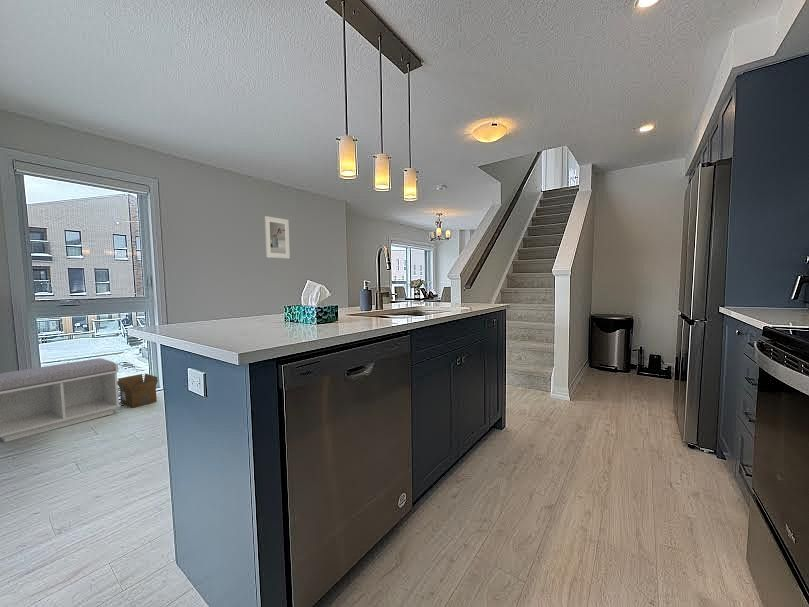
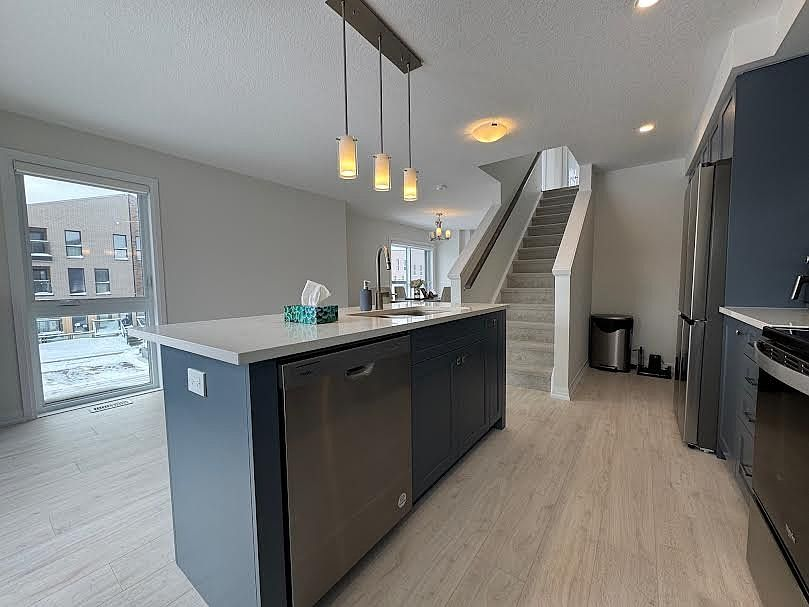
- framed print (277, 238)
- bench (56, 395)
- cardboard box (137, 390)
